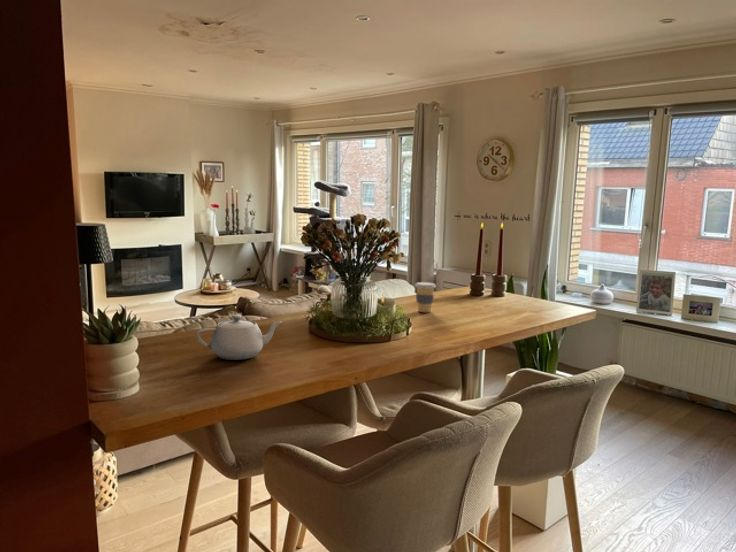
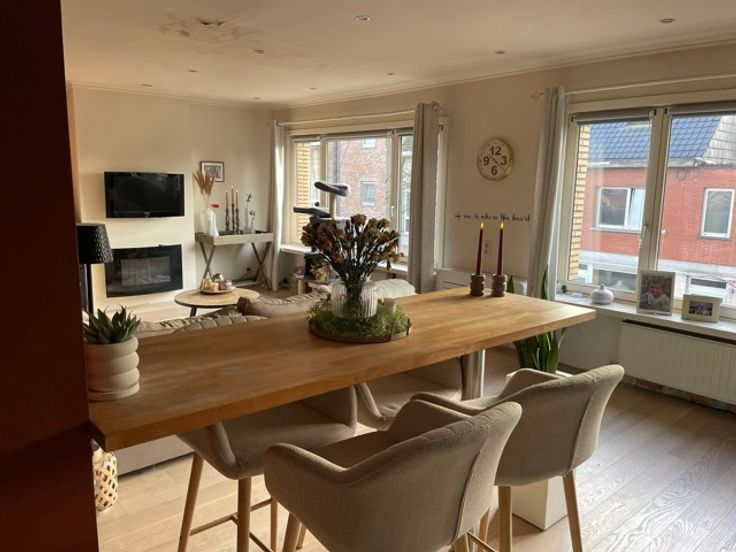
- coffee cup (425, 297)
- teapot (239, 335)
